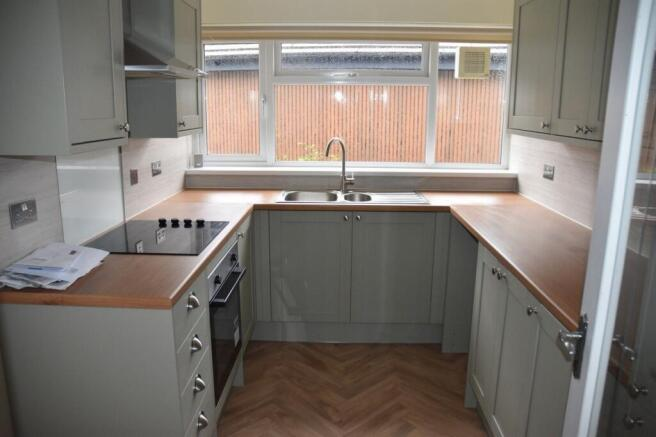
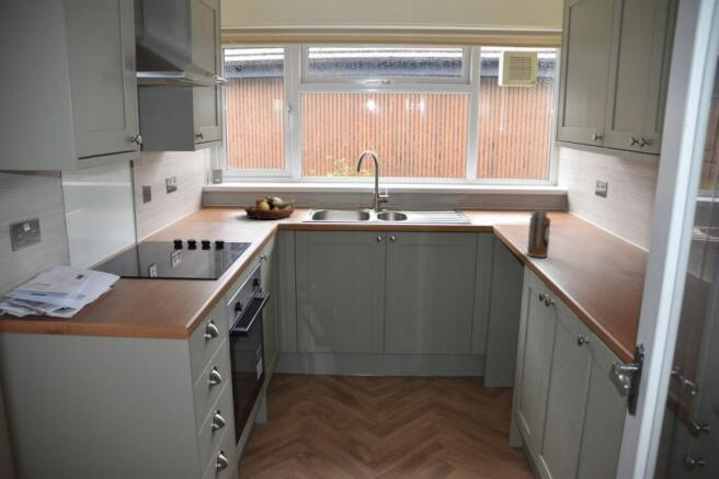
+ canister (538, 231)
+ fruit bowl (270, 205)
